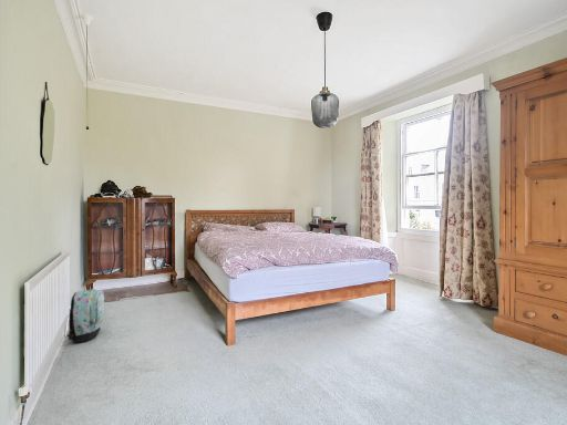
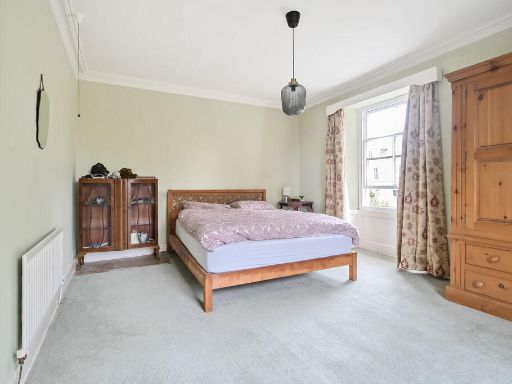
- backpack (86, 312)
